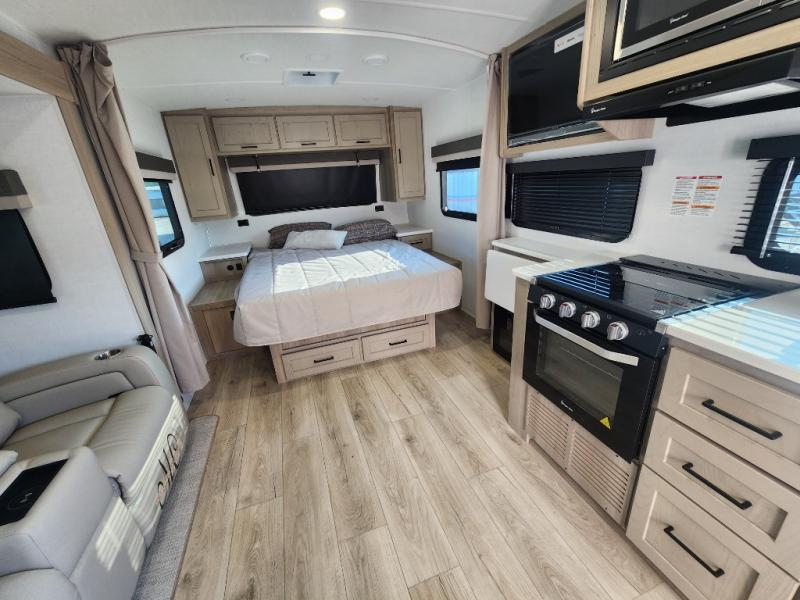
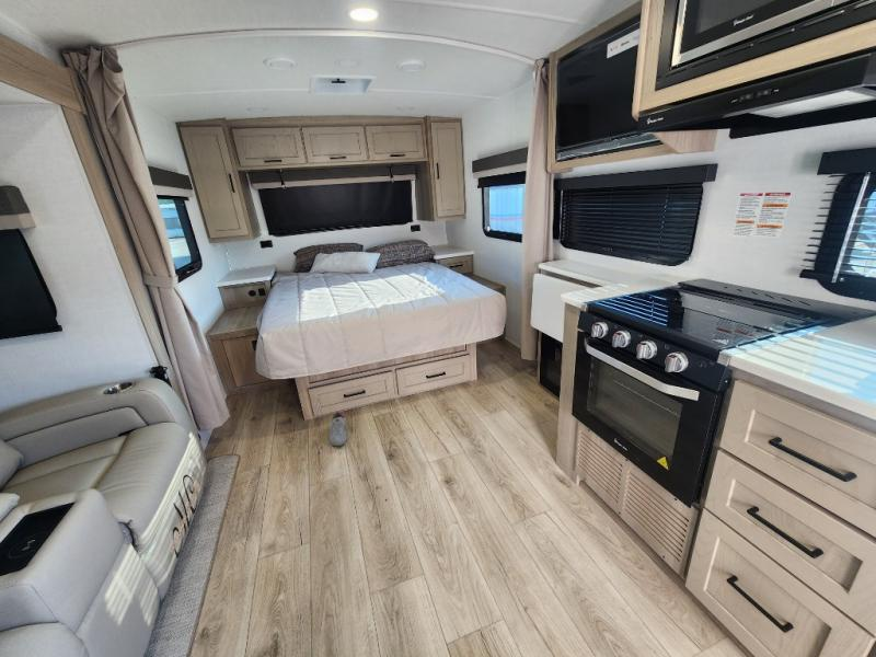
+ shoe (337, 427)
